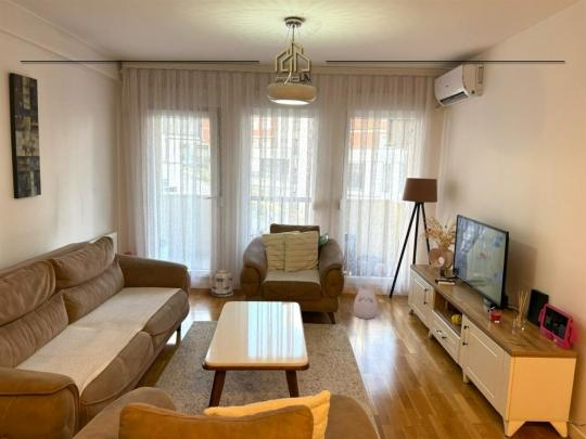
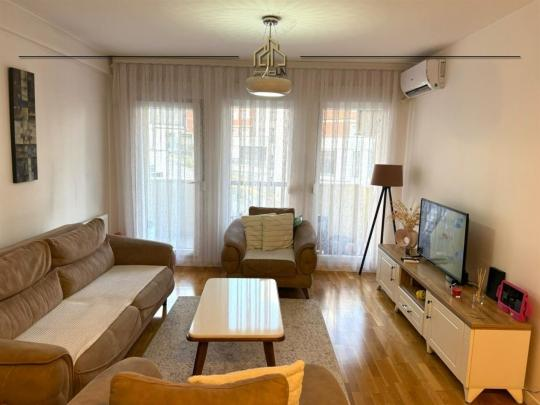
- plush toy (366, 301)
- basket (221, 279)
